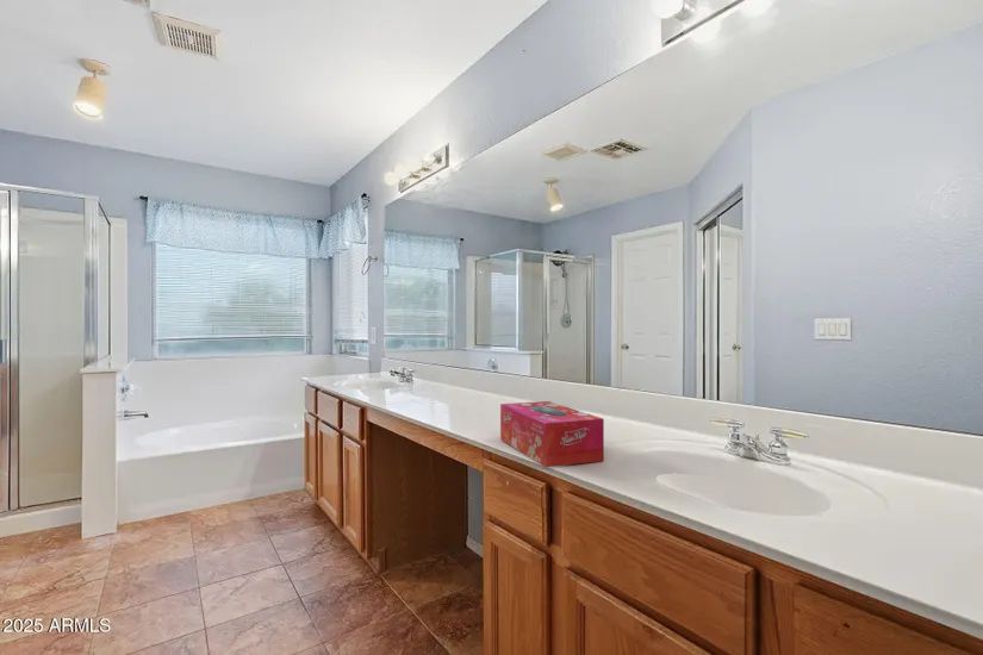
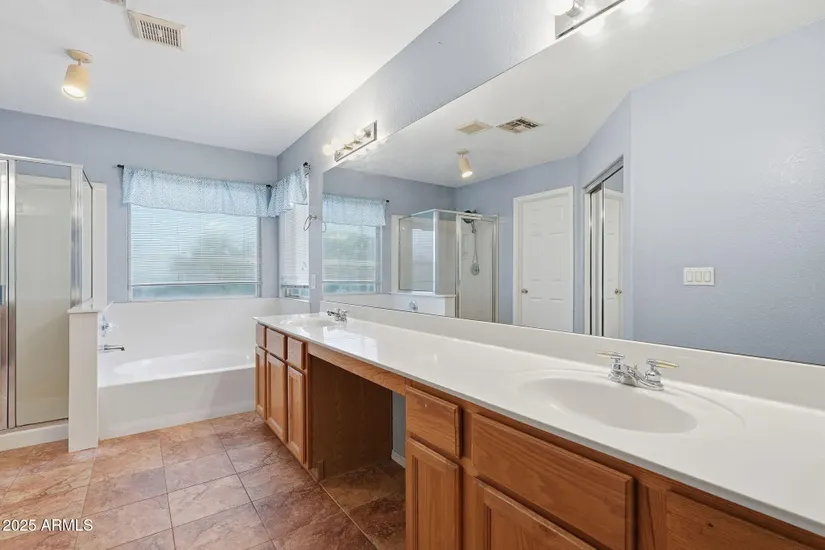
- tissue box (547, 430)
